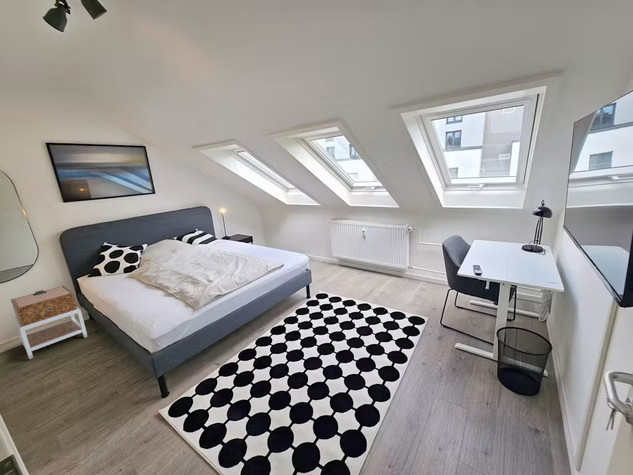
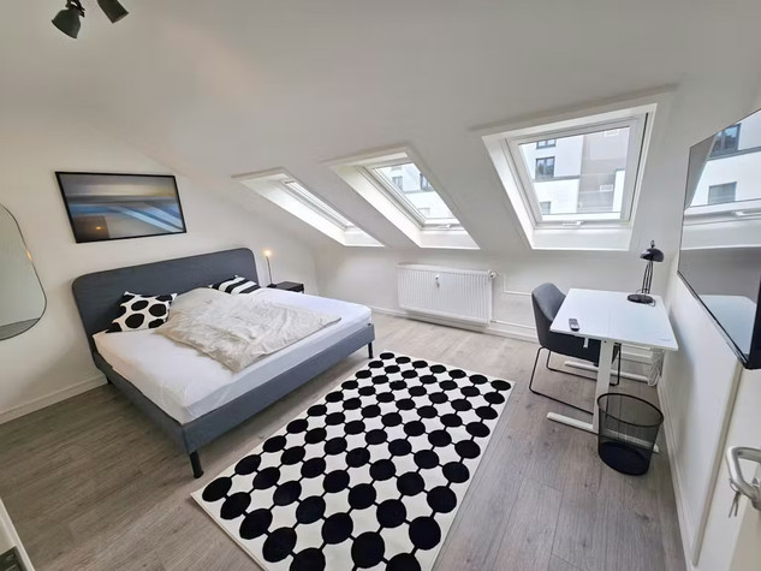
- nightstand (48, 317)
